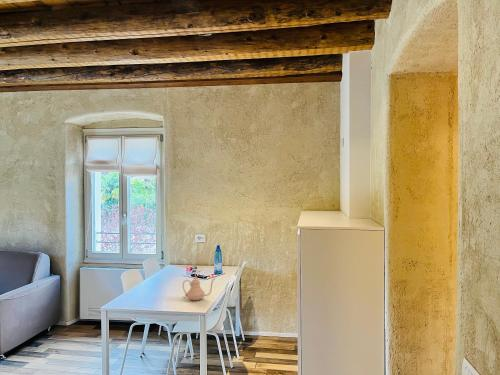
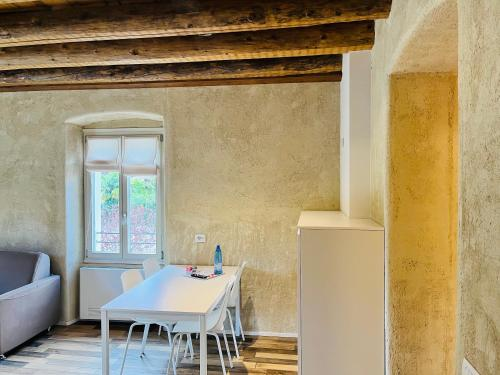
- teapot (199, 287)
